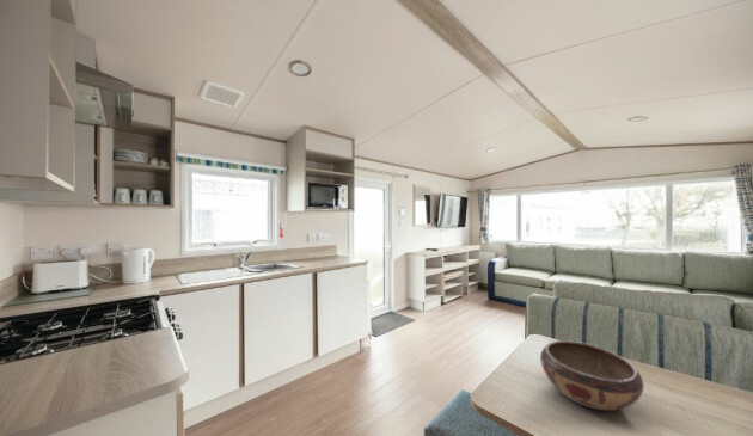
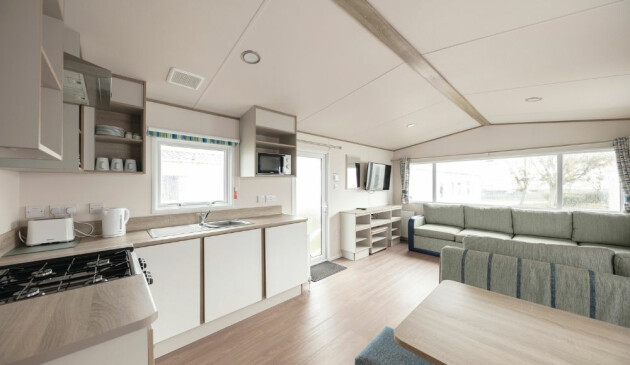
- decorative bowl (587, 376)
